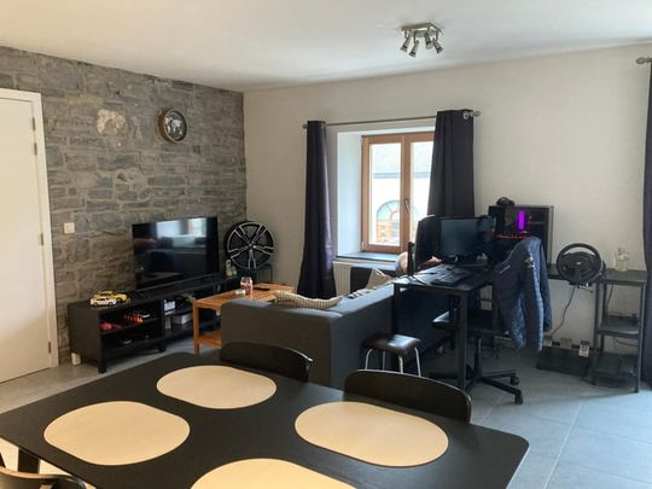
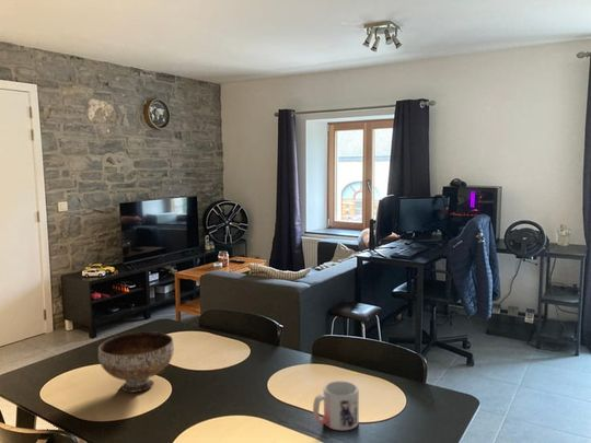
+ mug (335, 406)
+ bowl (137, 363)
